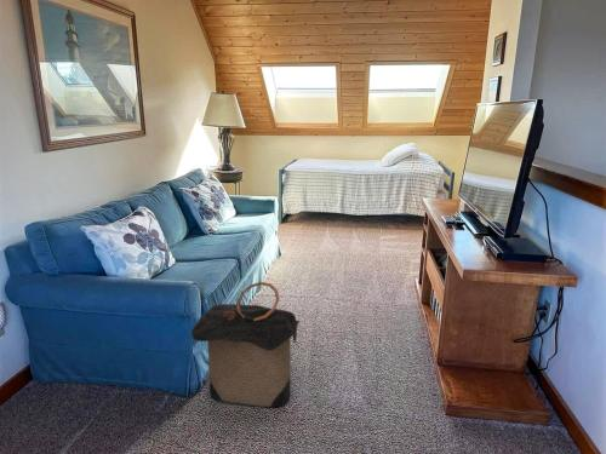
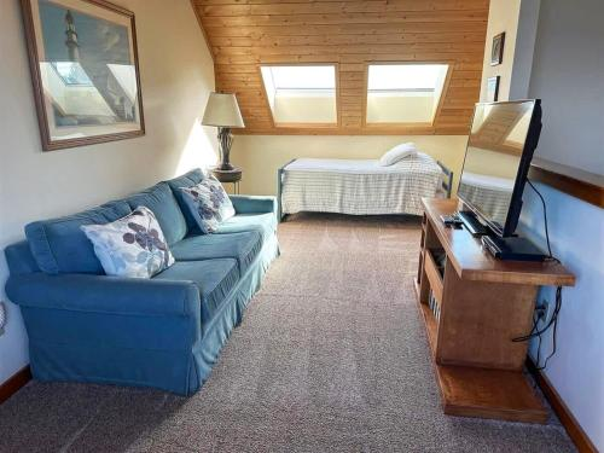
- laundry hamper (246, 341)
